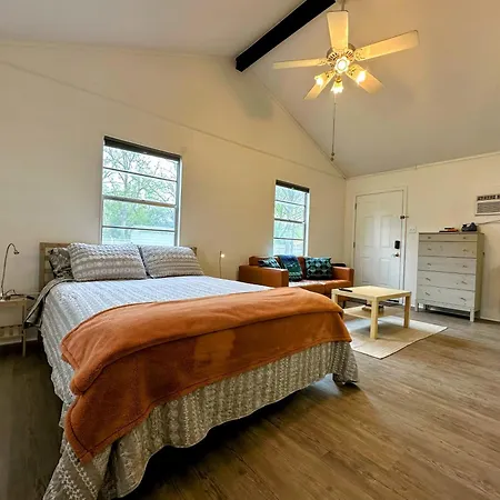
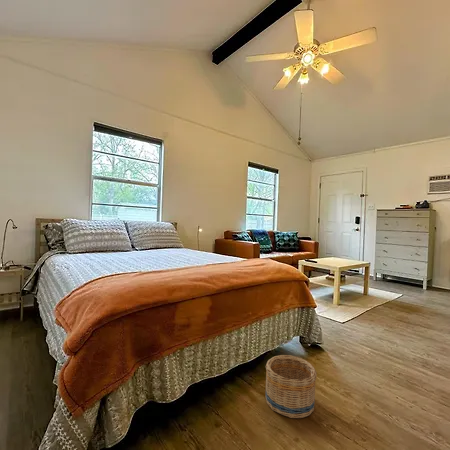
+ basket (290, 384)
